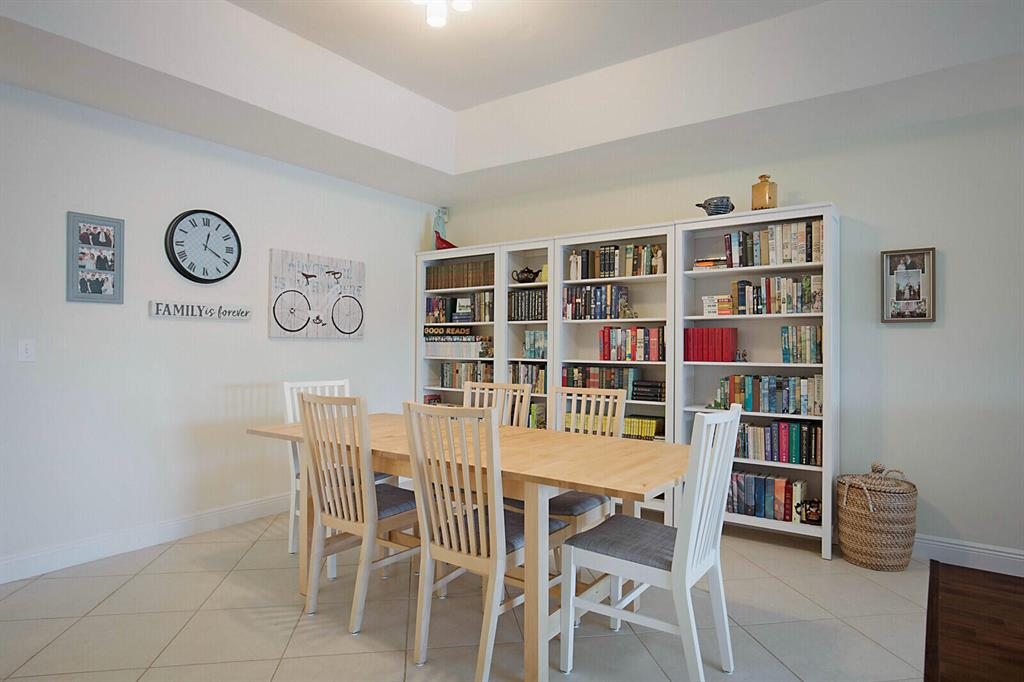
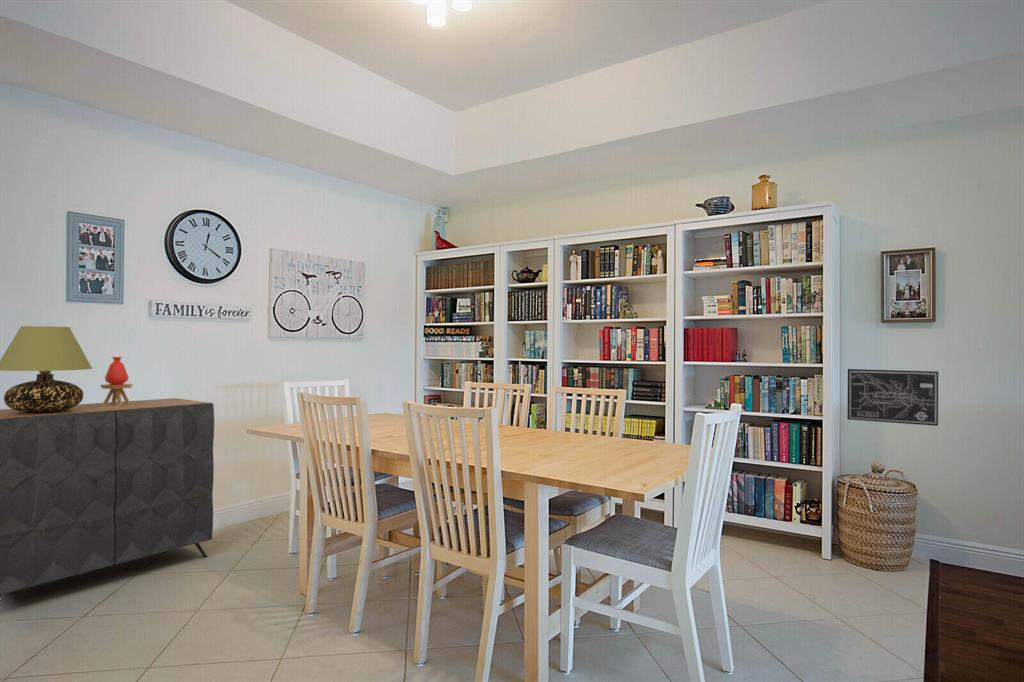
+ dresser (97, 491)
+ wall art (891, 396)
+ vase (116, 379)
+ table lamp (45, 368)
